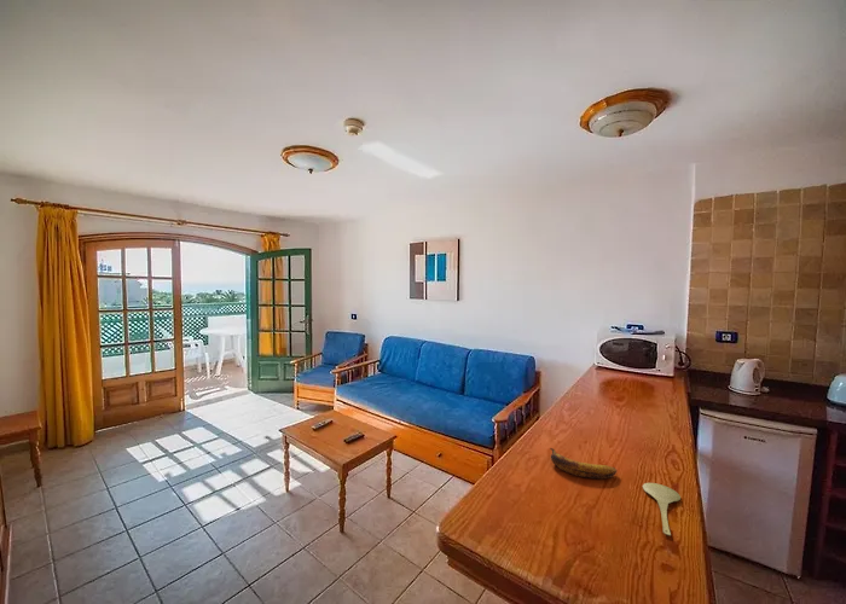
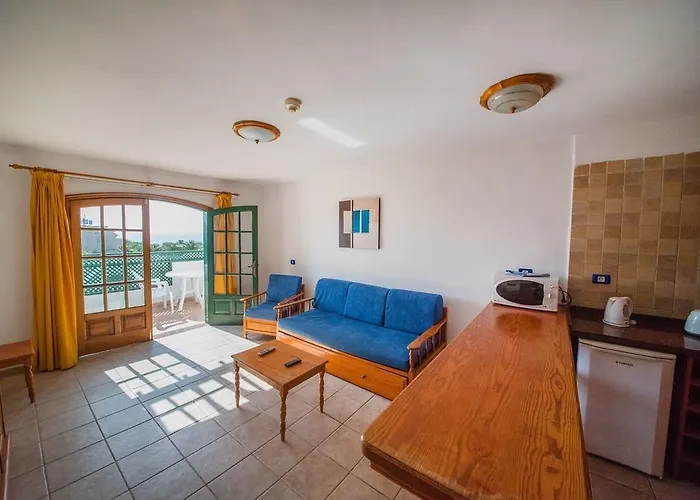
- banana (580, 464)
- spoon (662, 505)
